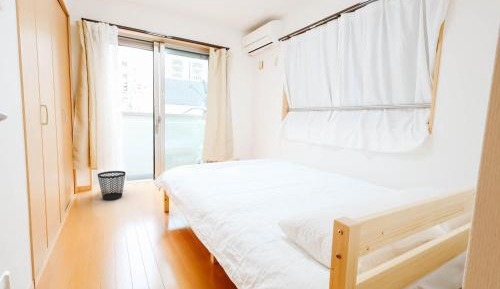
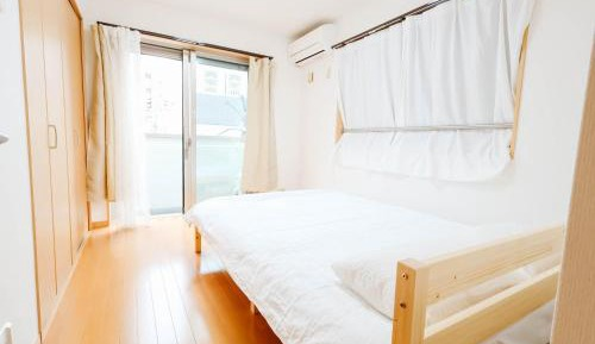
- wastebasket (112, 185)
